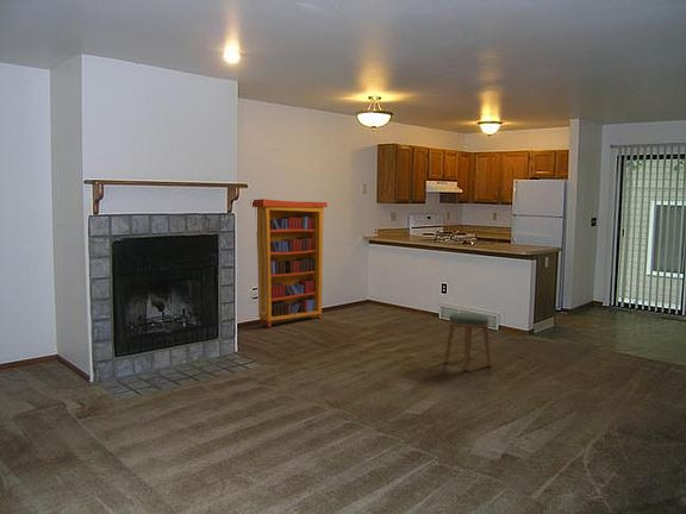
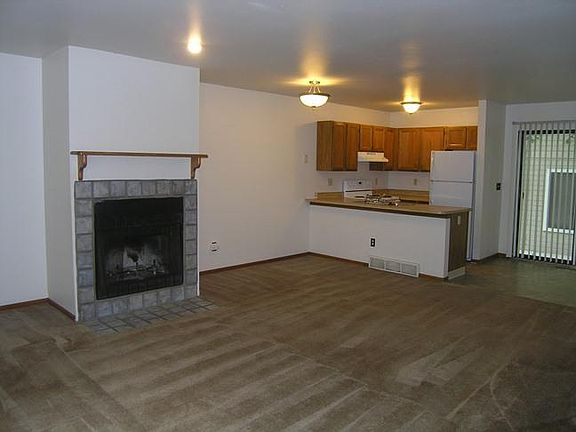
- stool (468, 339)
- bookcase (288, 261)
